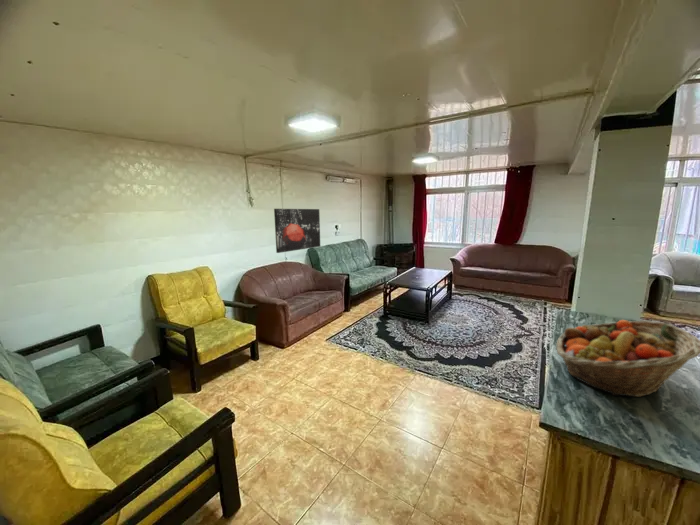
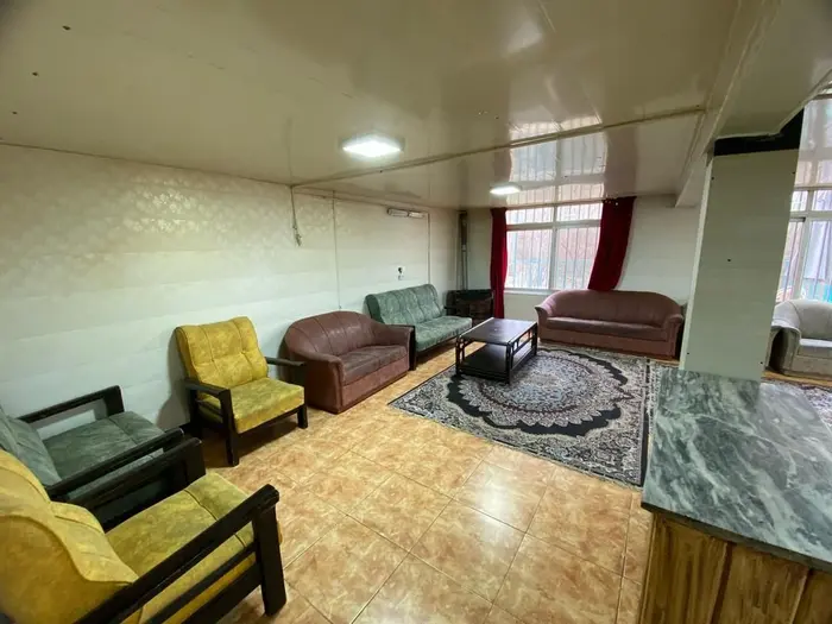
- fruit basket (618, 350)
- wall art (299, 229)
